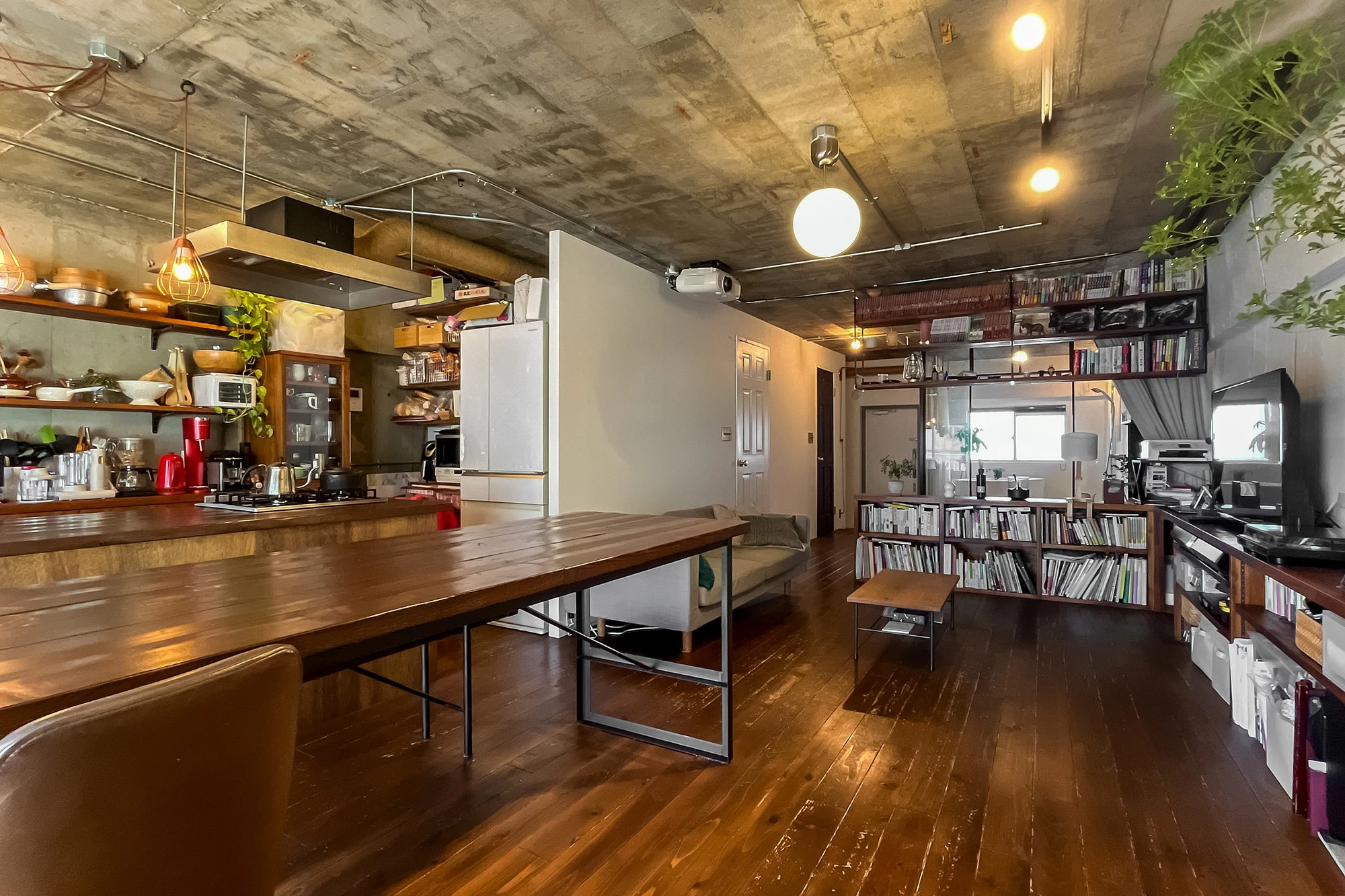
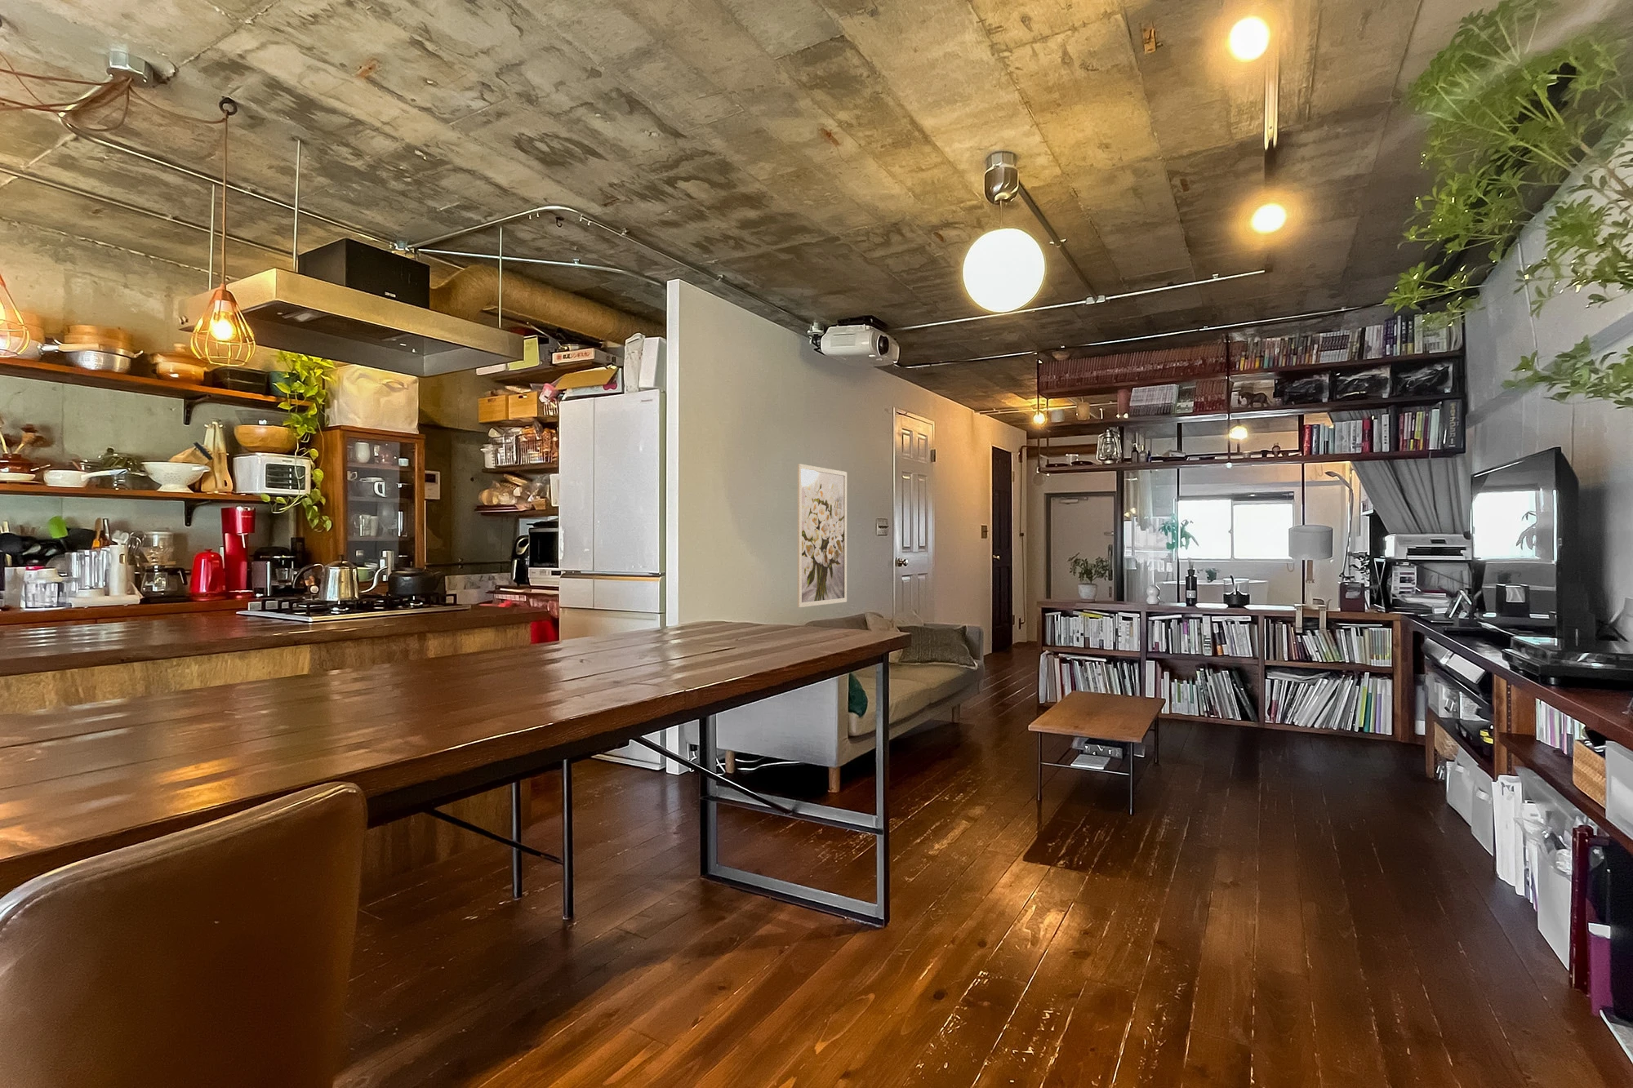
+ wall art (823, 537)
